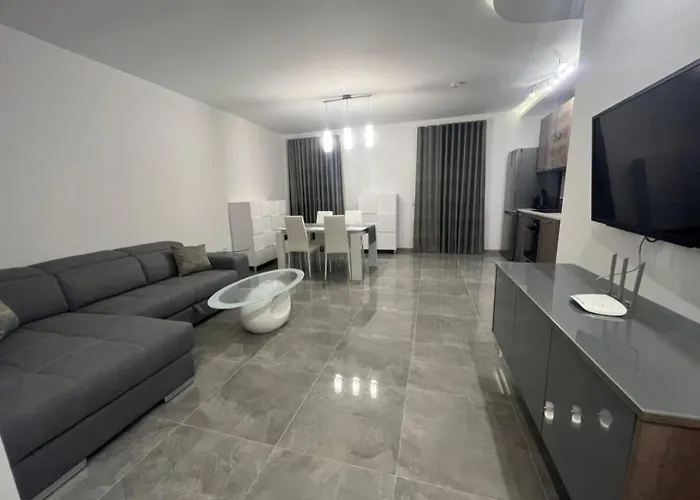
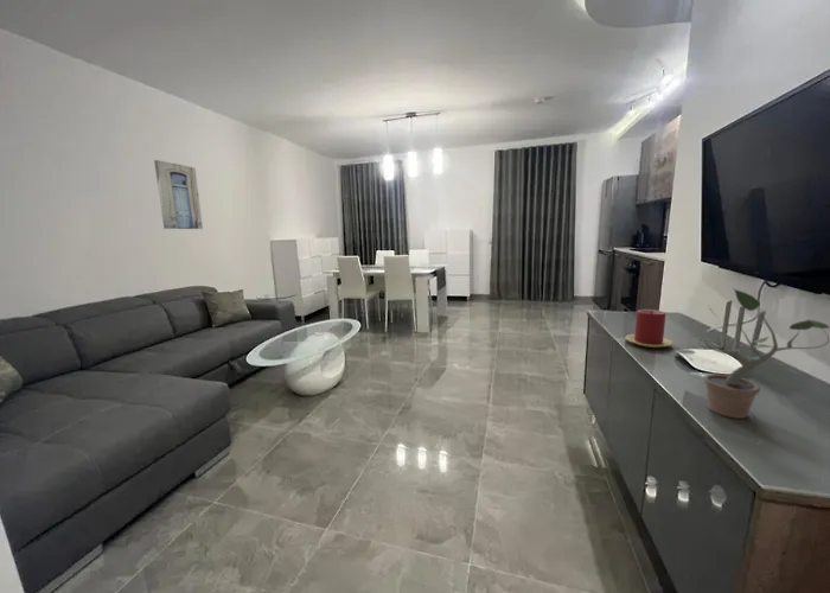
+ wall art (179, 197)
+ potted plant (748, 357)
+ candle (649, 327)
